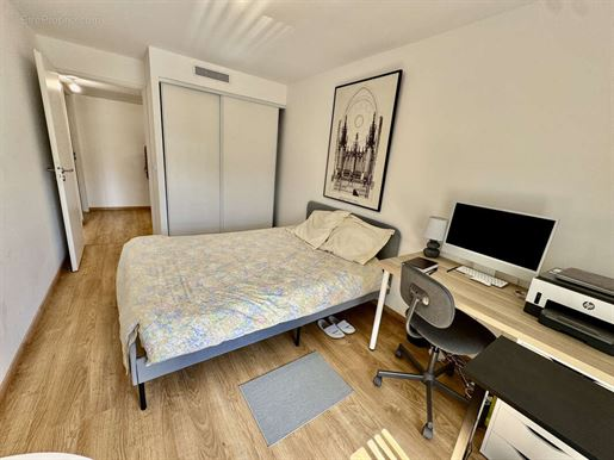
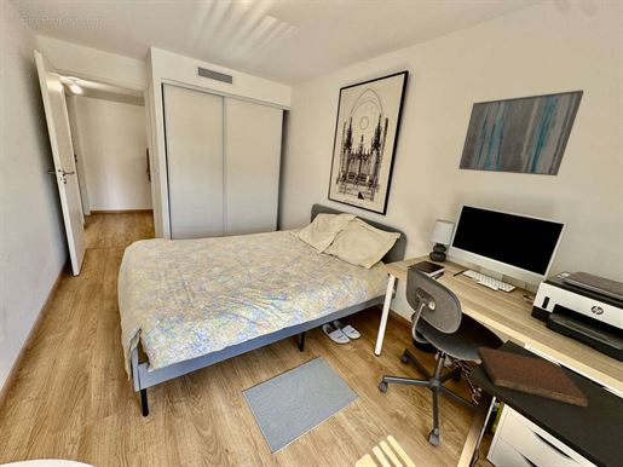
+ wall art (510, 136)
+ notebook (525, 373)
